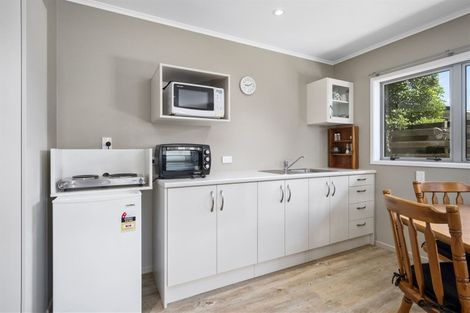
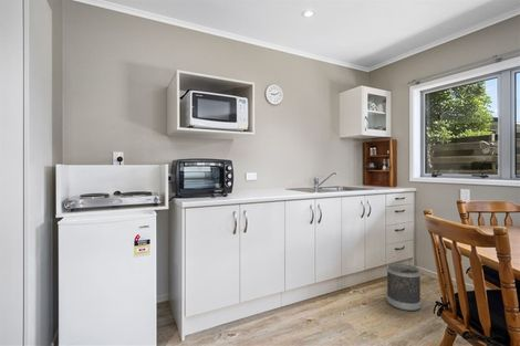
+ wastebasket (403, 285)
